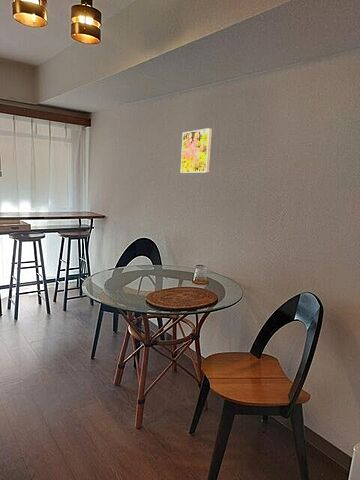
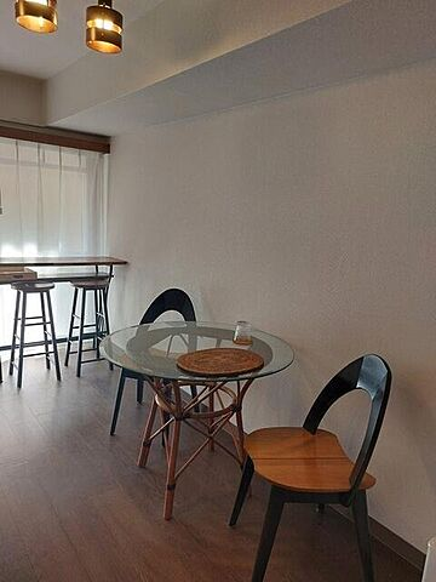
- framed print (195, 151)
